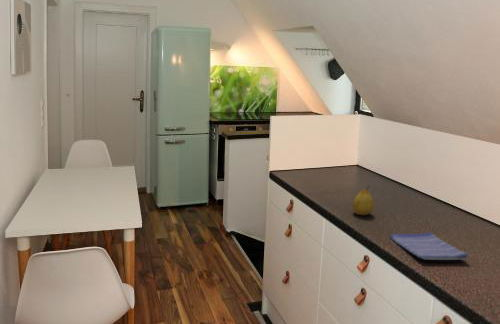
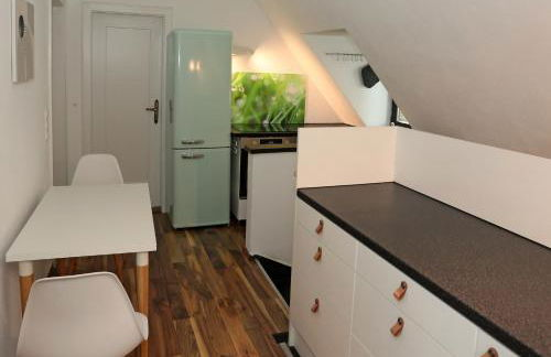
- dish towel (426, 245)
- fruit (363, 200)
